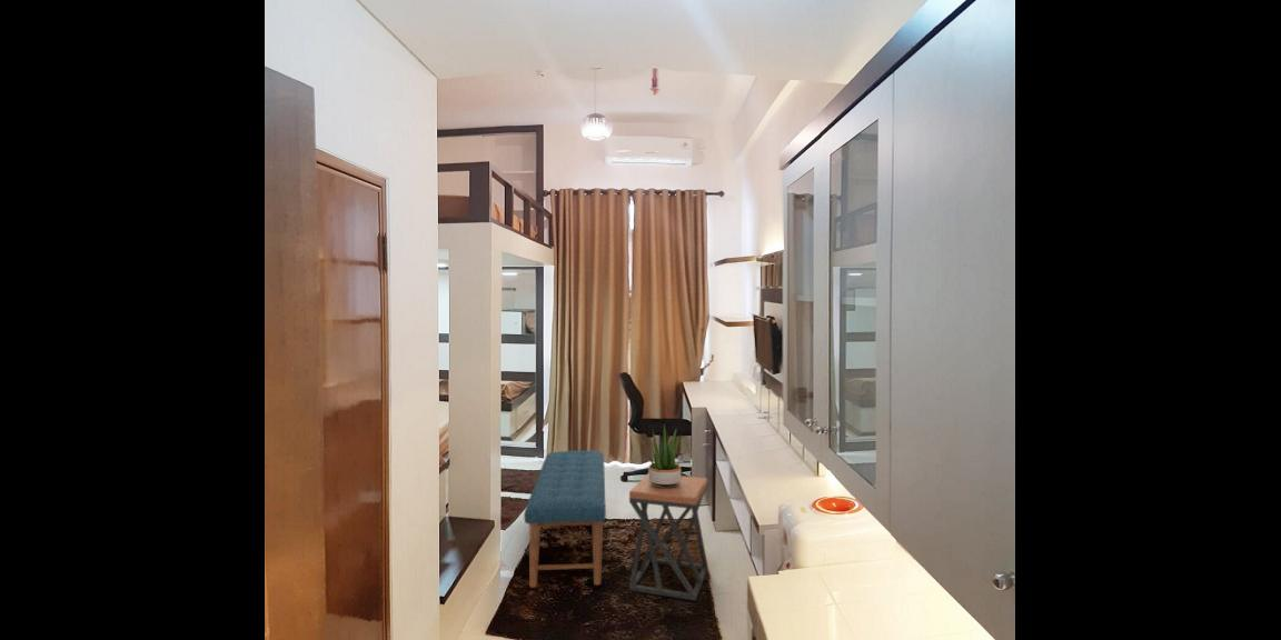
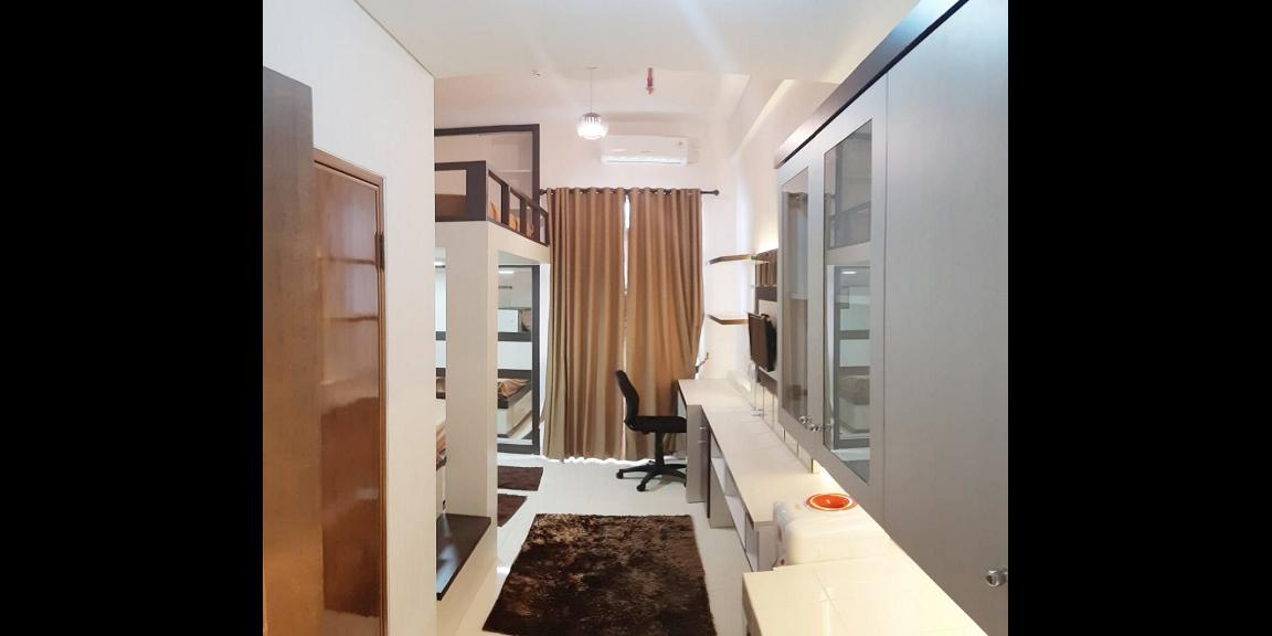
- bench (570, 506)
- potted plant (664, 454)
- stool (669, 531)
